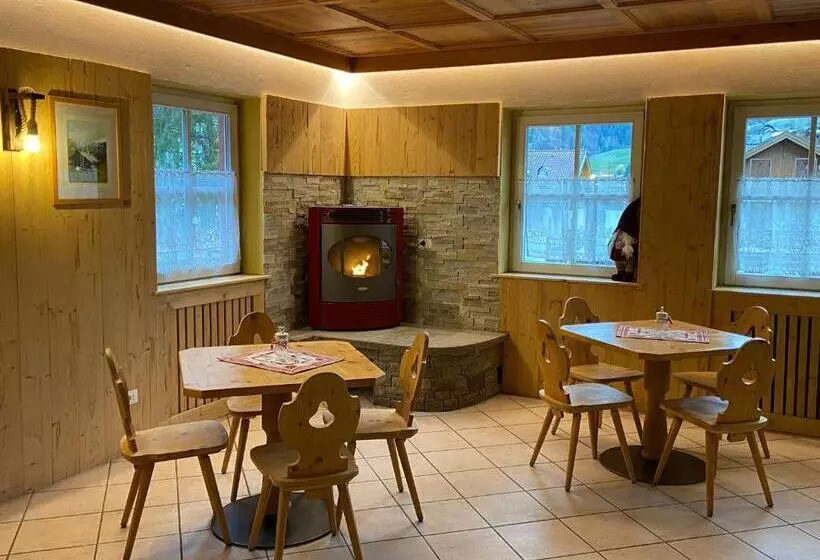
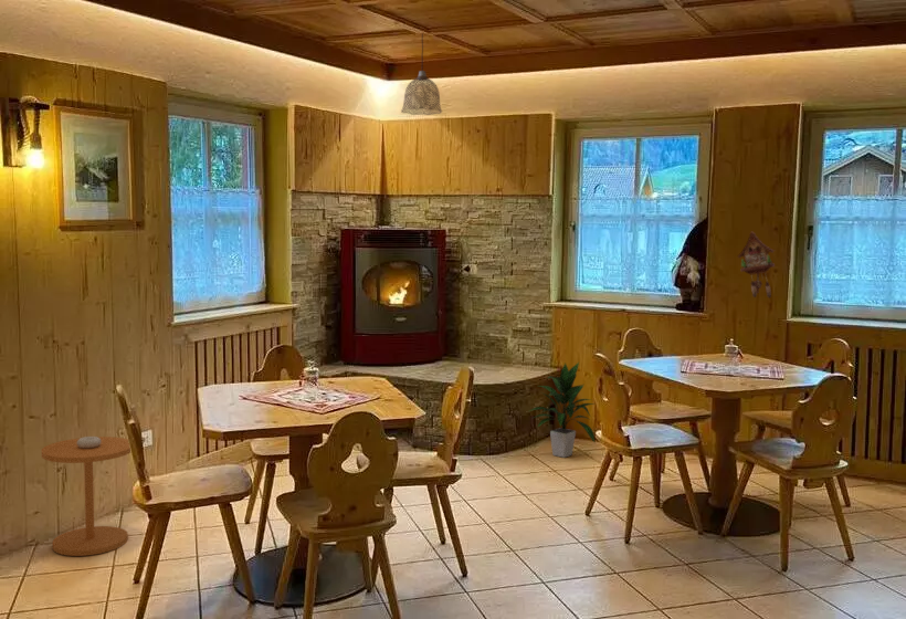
+ side table (89, 490)
+ cuckoo clock (755, 264)
+ indoor plant (565, 410)
+ pendant lamp (422, 73)
